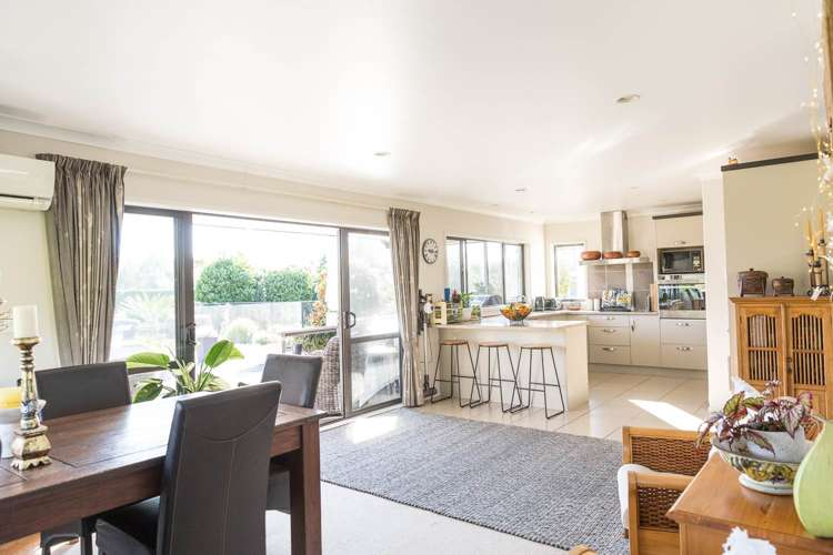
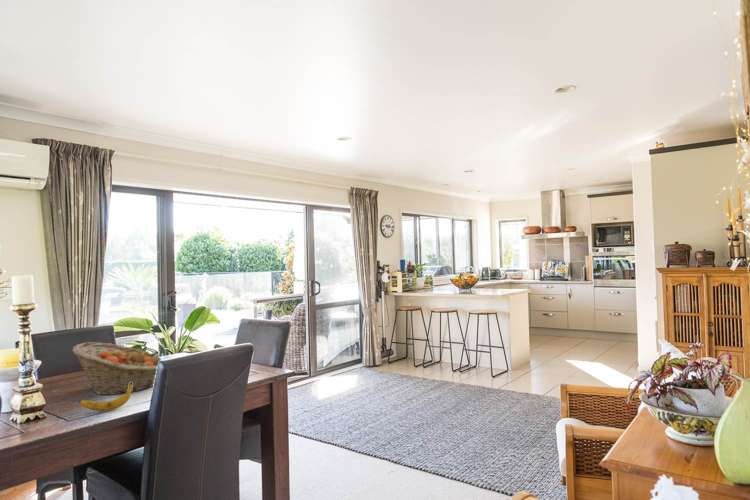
+ banana (106, 401)
+ fruit basket (121, 364)
